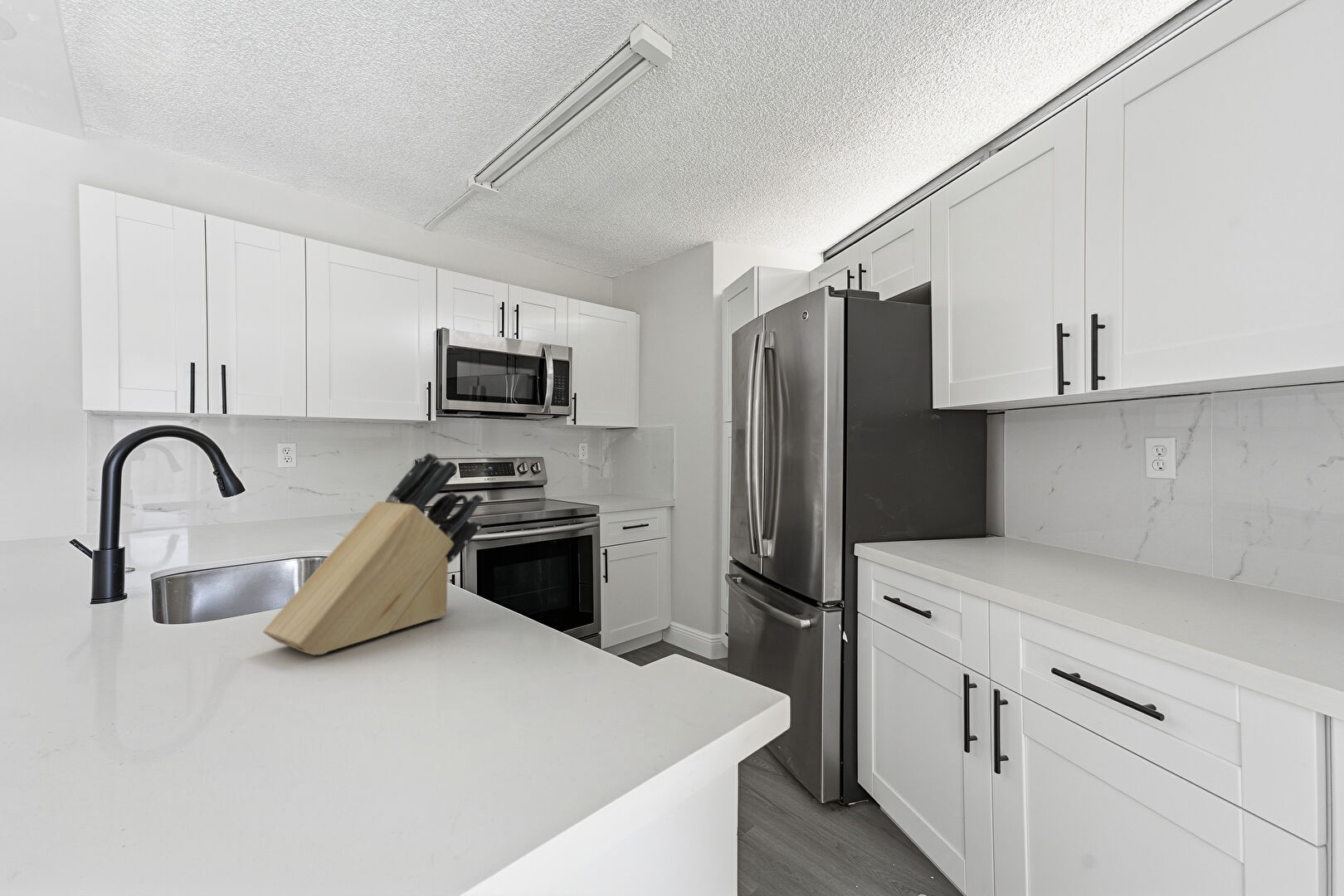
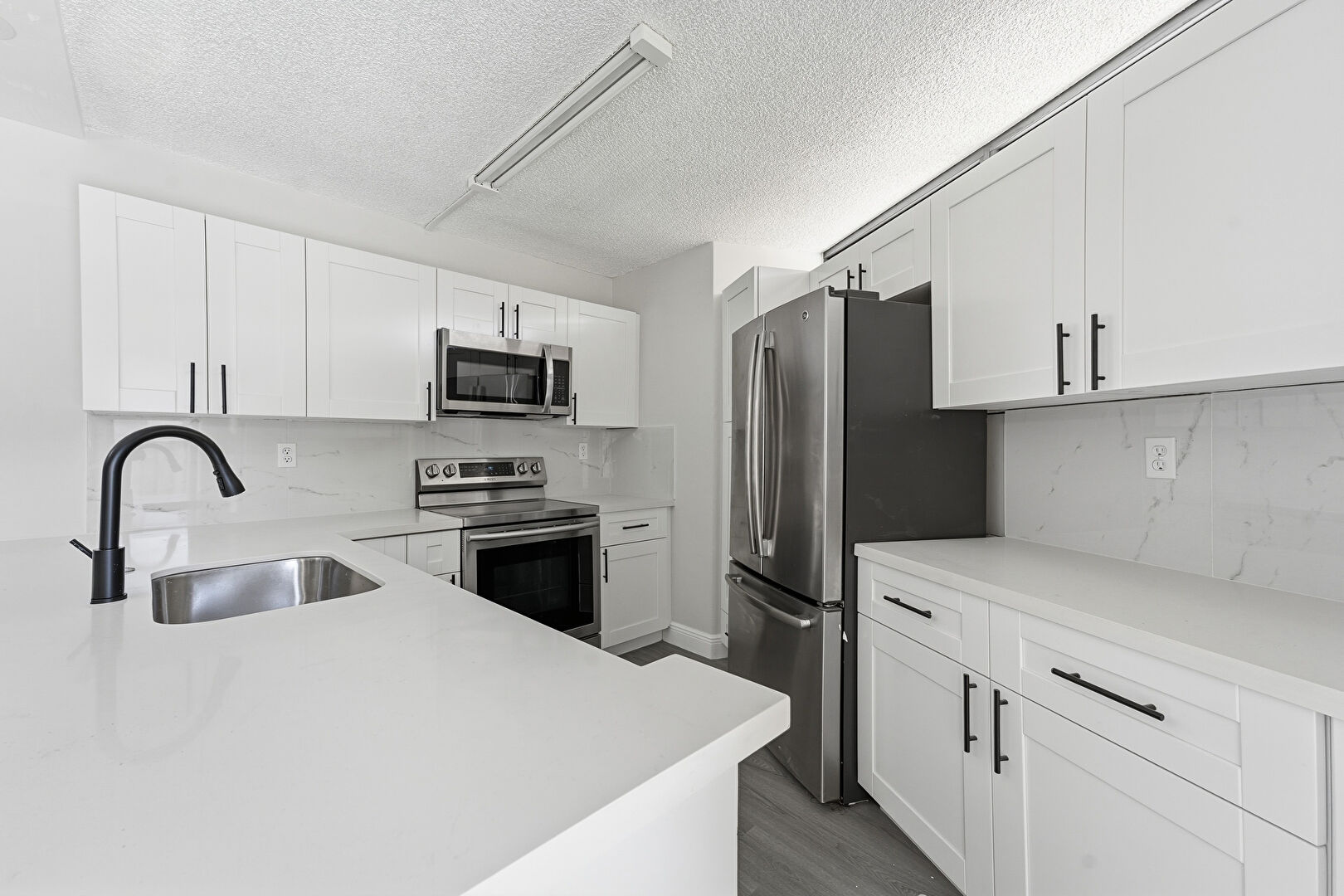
- knife block (388, 538)
